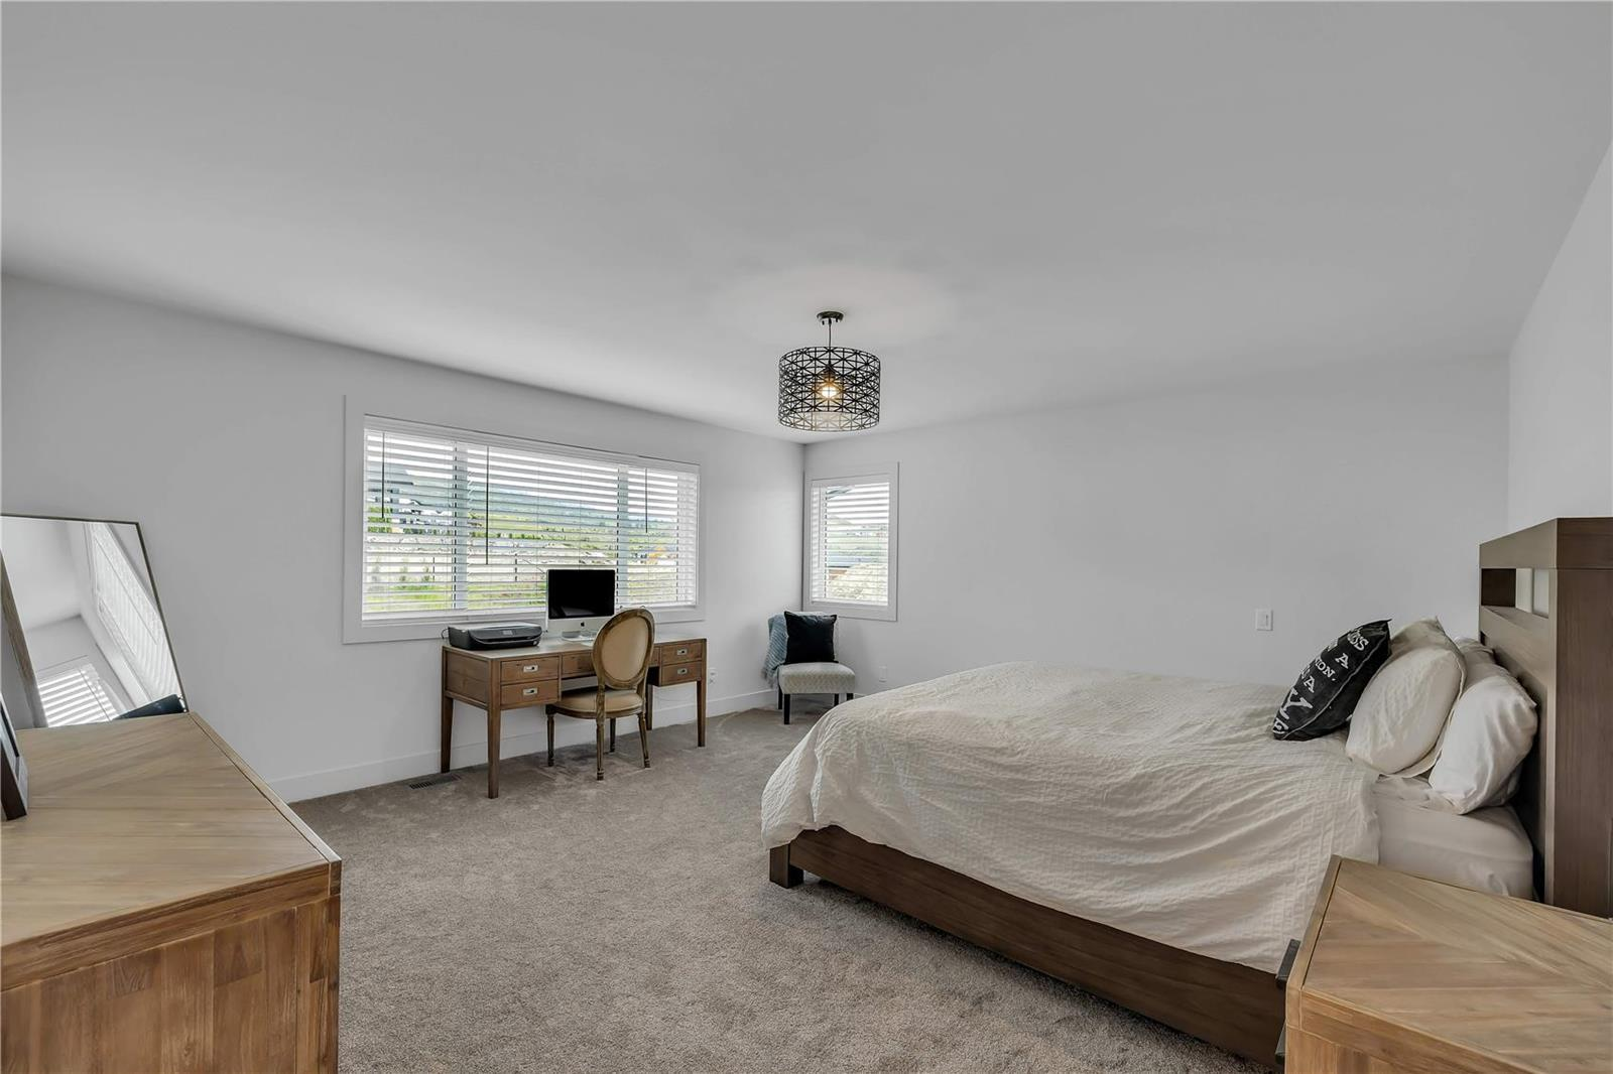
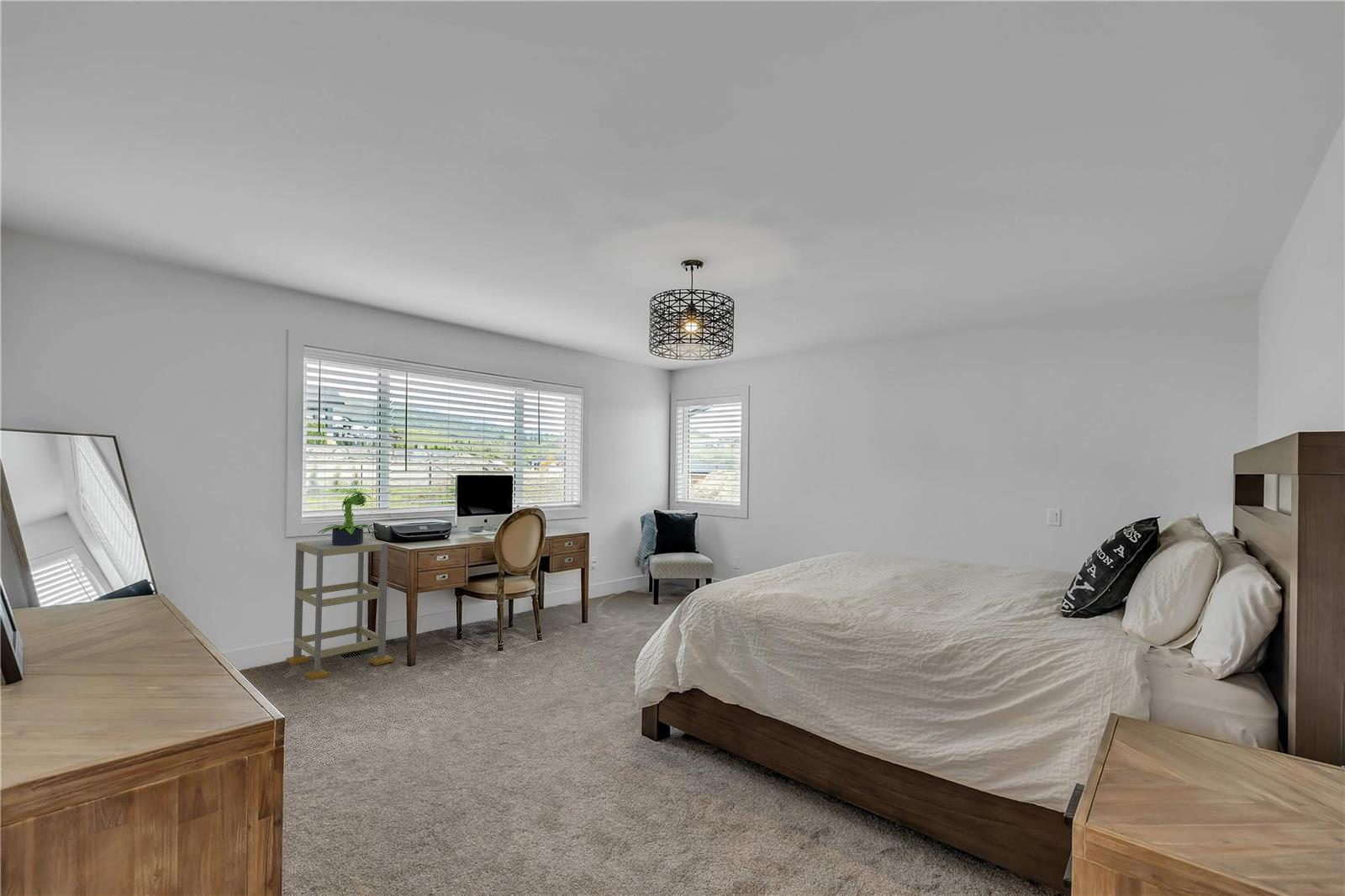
+ shelving unit (340, 602)
+ potted plant (347, 517)
